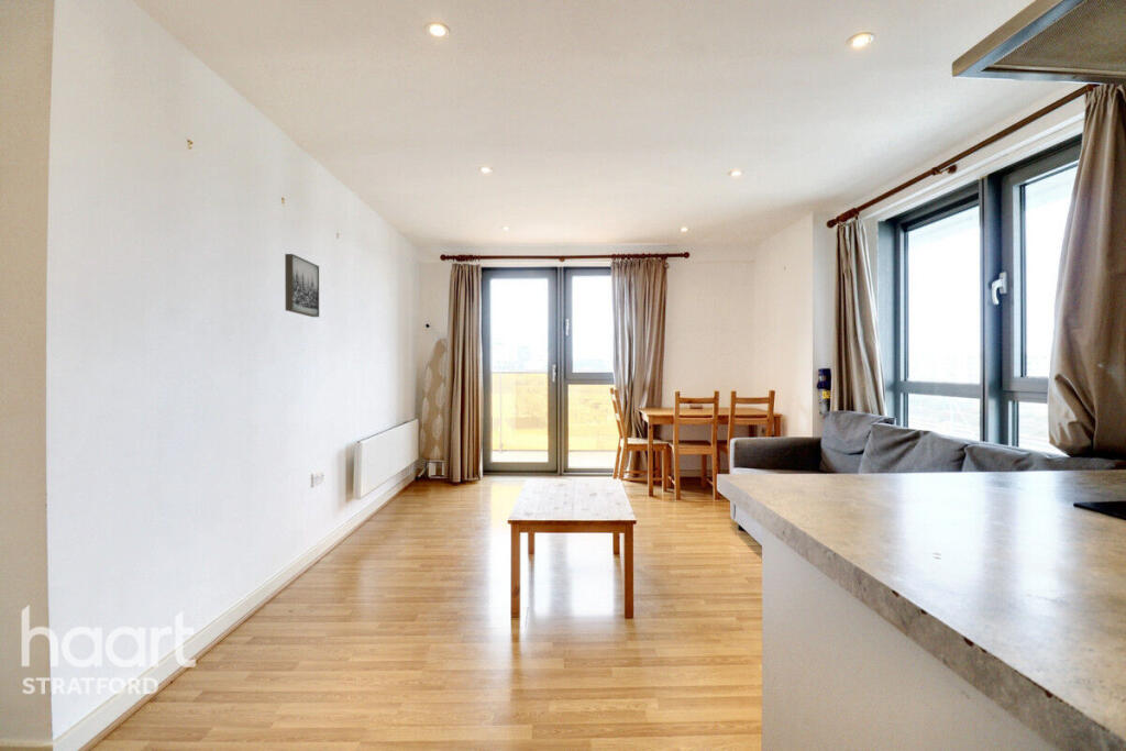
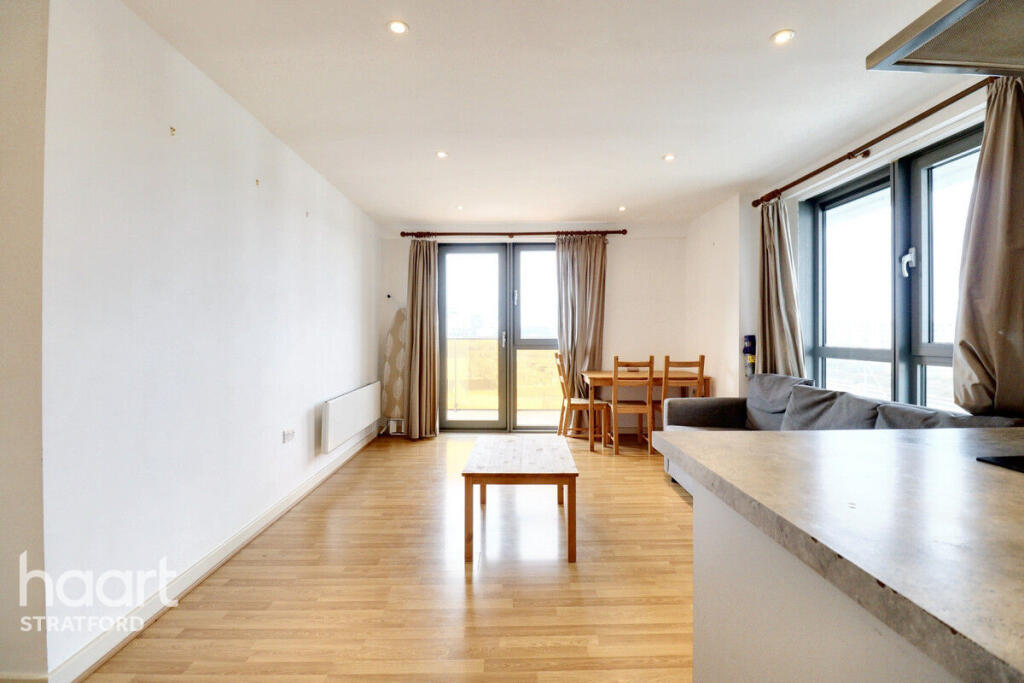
- wall art (302, 287)
